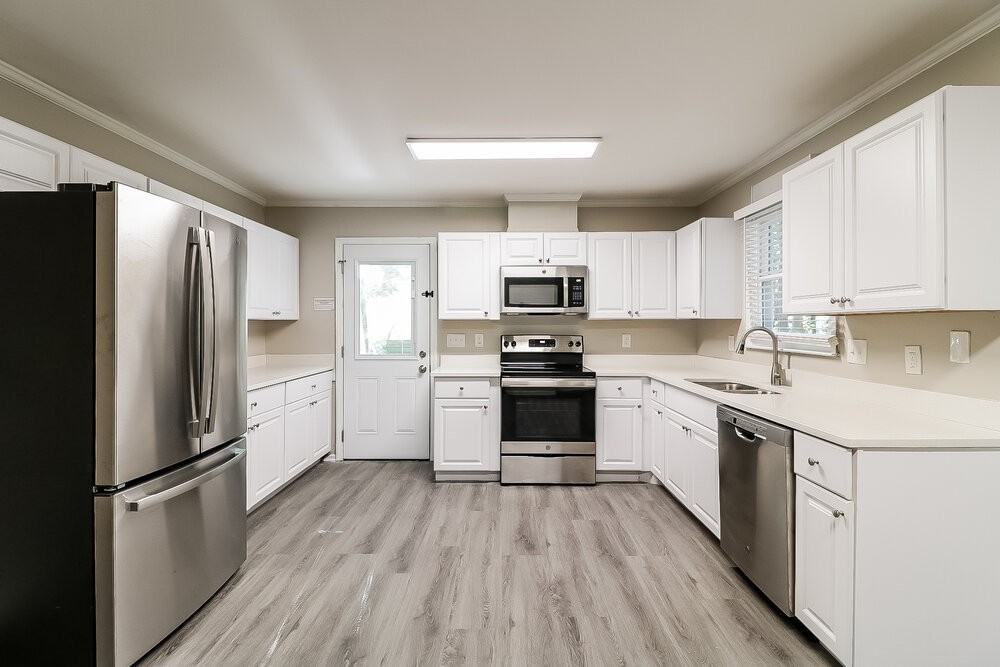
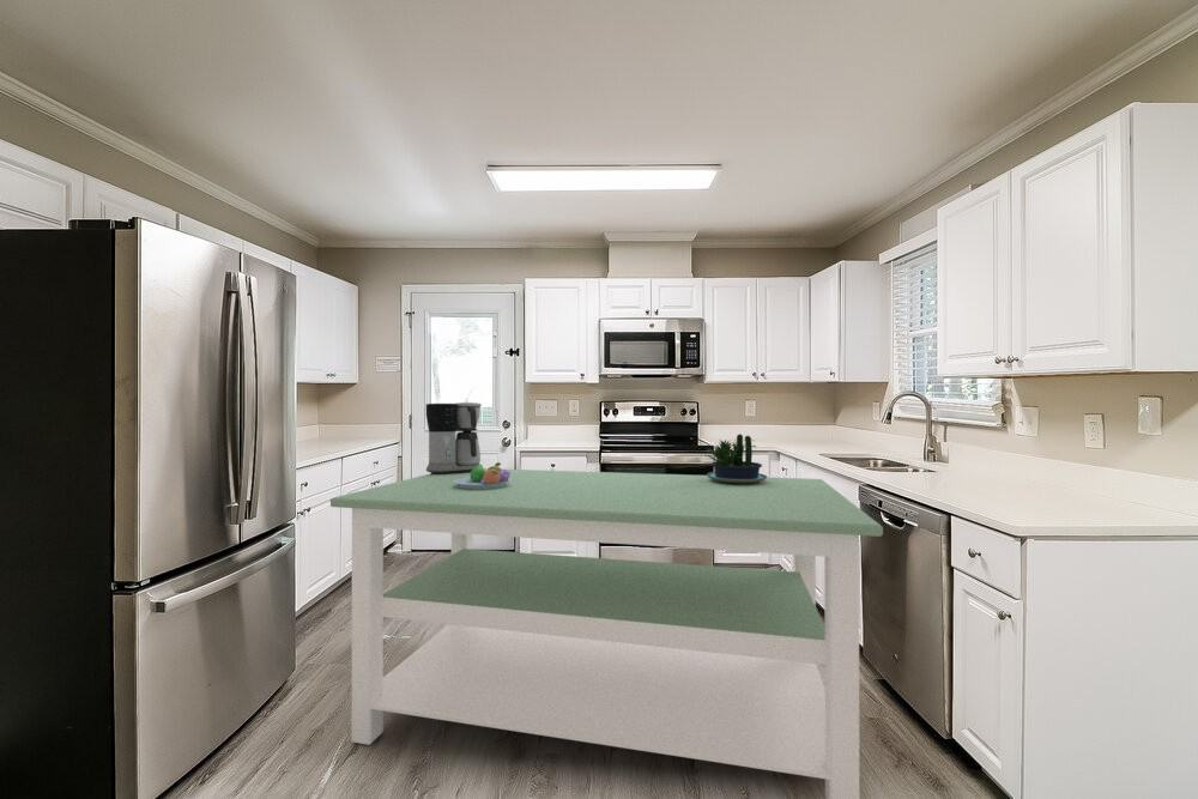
+ potted plant (733, 456)
+ fruit bowl (483, 473)
+ dining table (603, 599)
+ coffee maker (454, 436)
